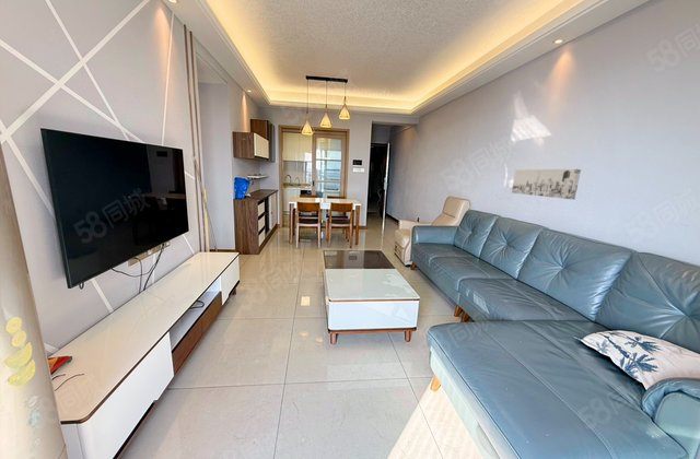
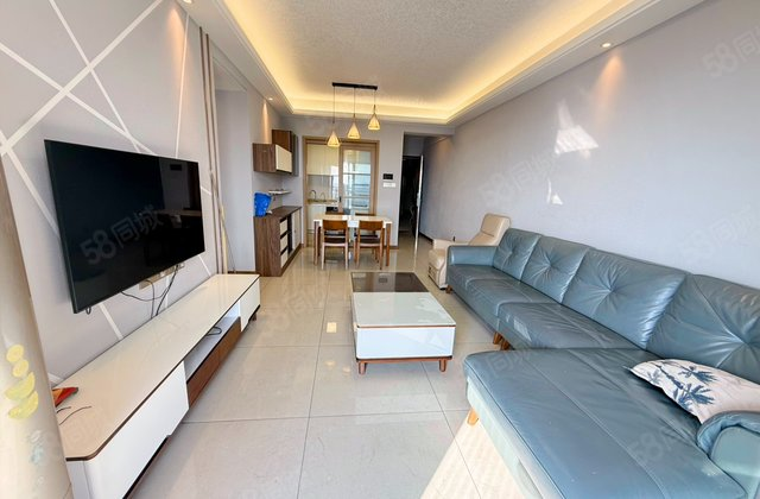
- wall art (541, 183)
